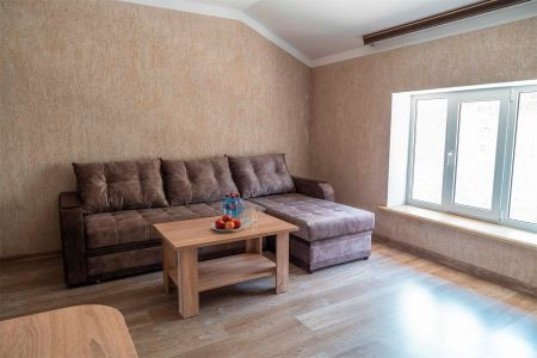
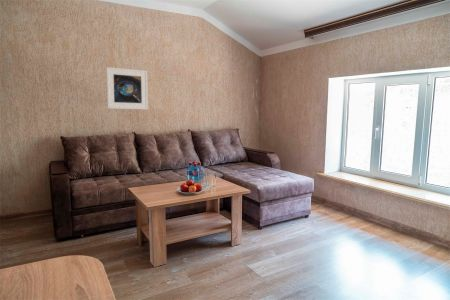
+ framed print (127, 89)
